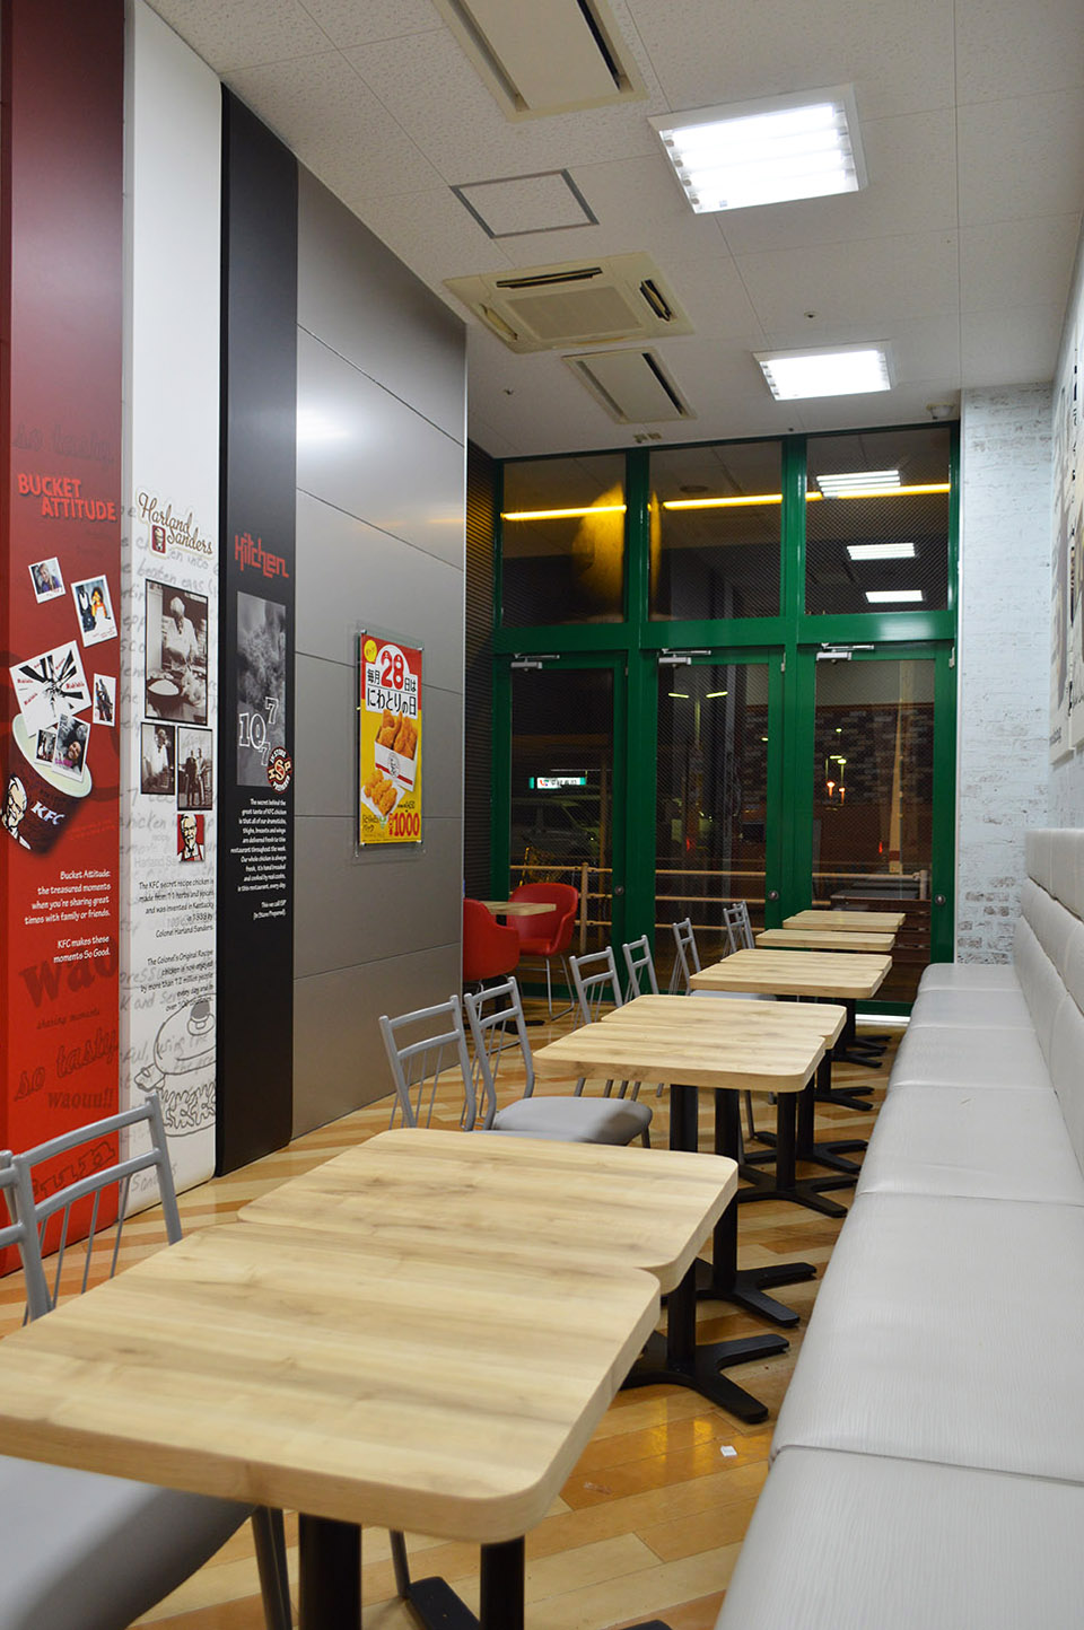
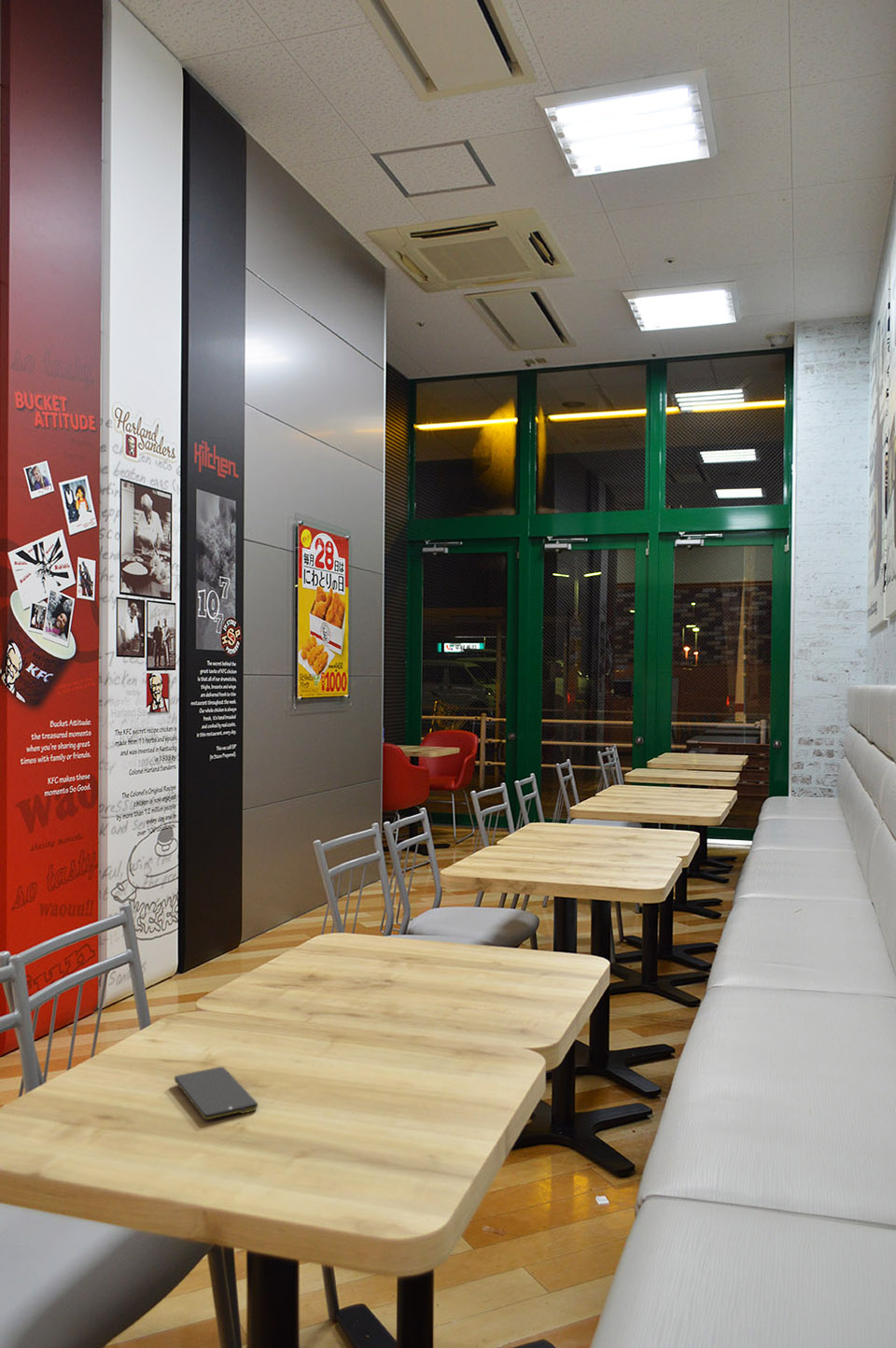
+ smartphone (215, 1091)
